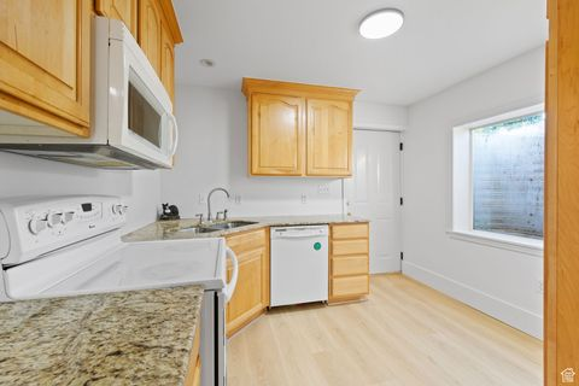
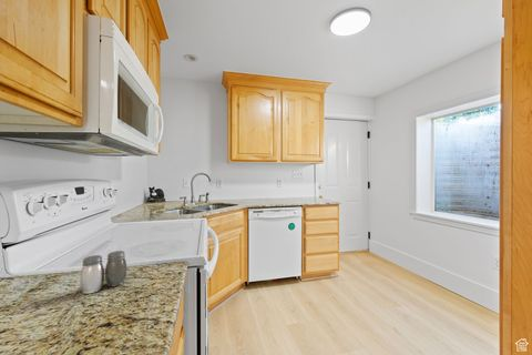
+ salt and pepper shaker (105, 270)
